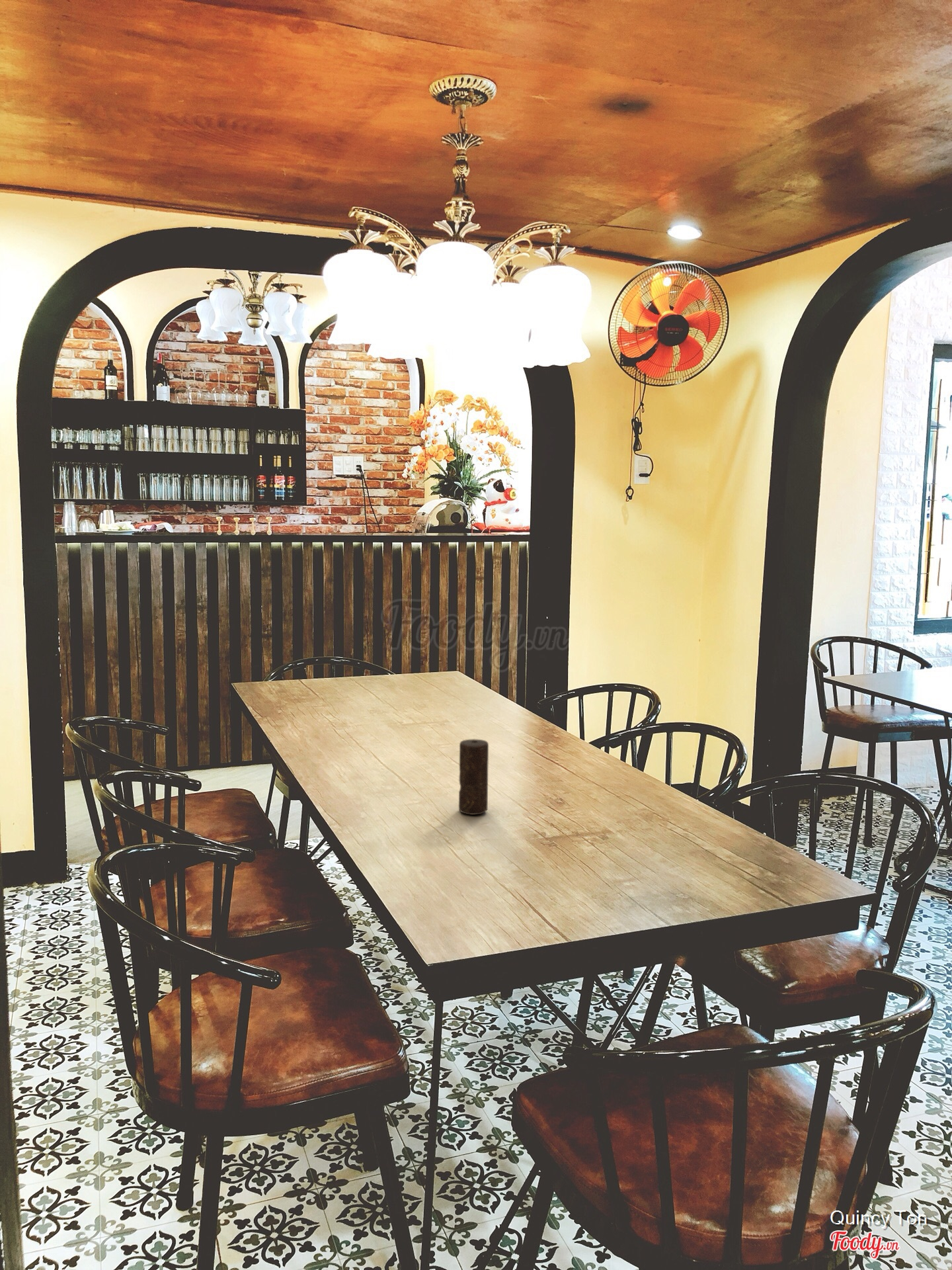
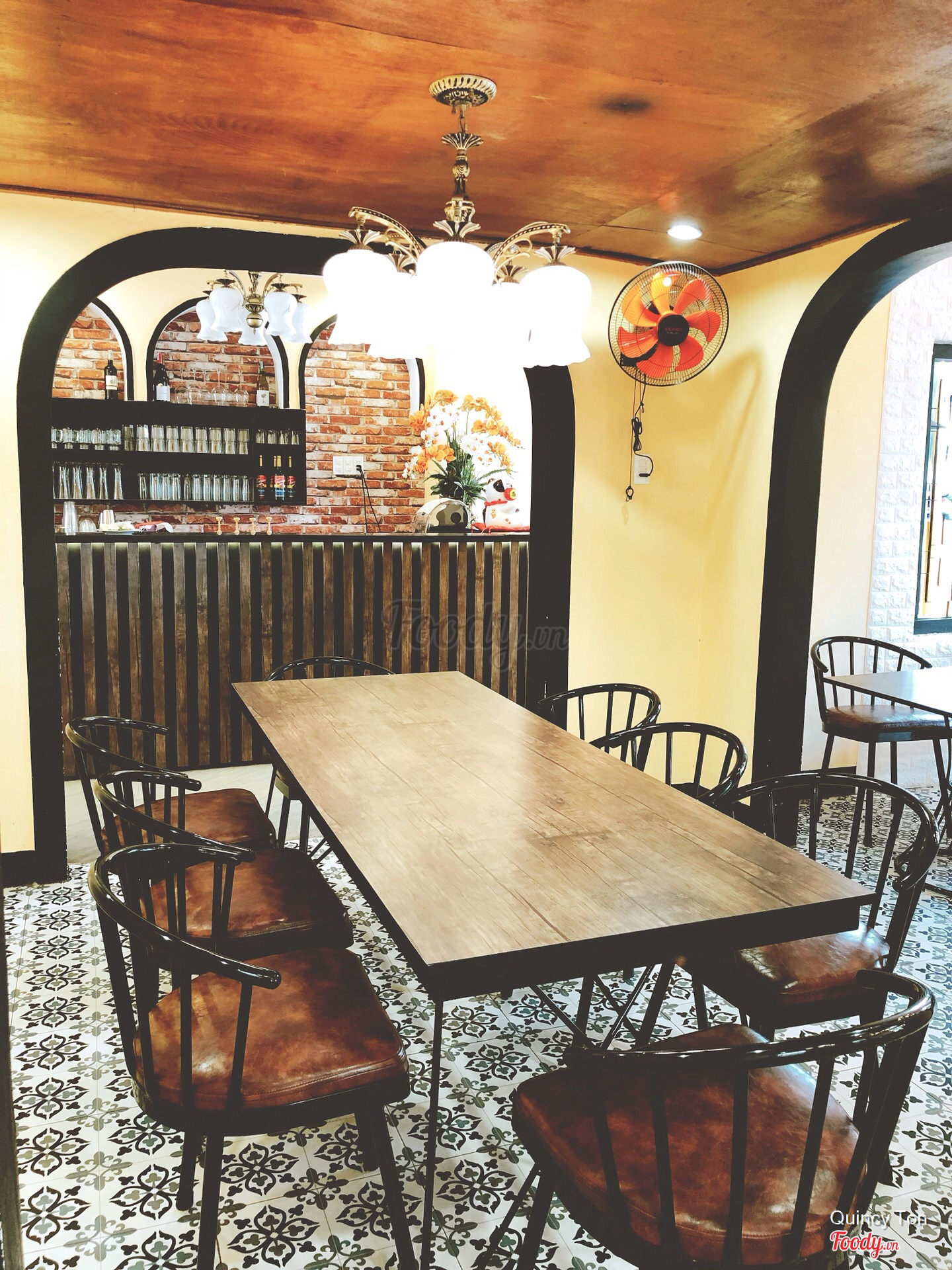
- candle (473, 777)
